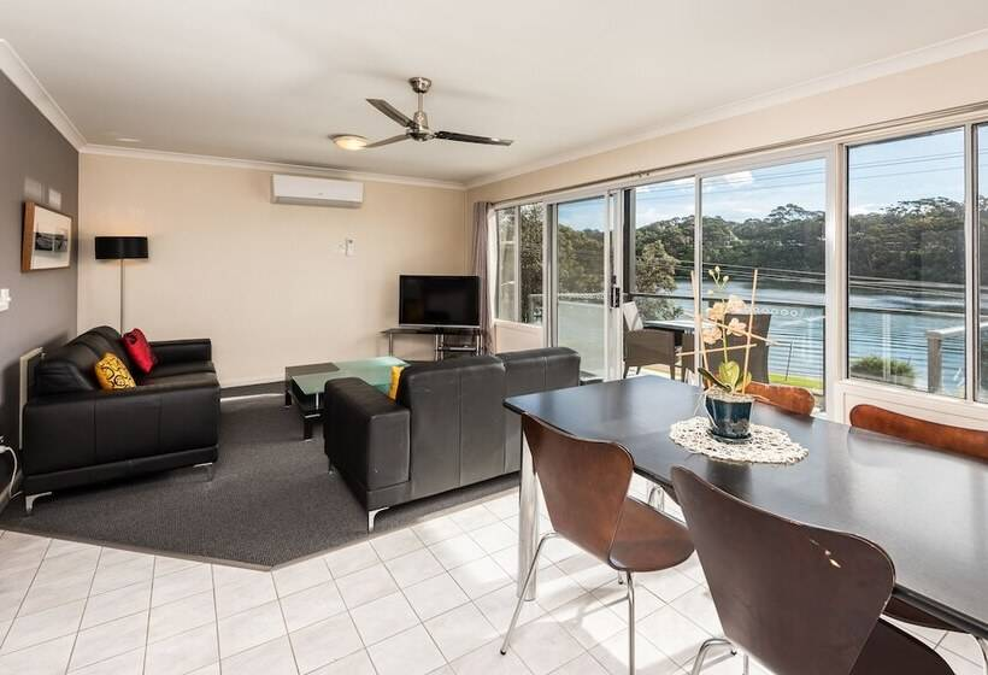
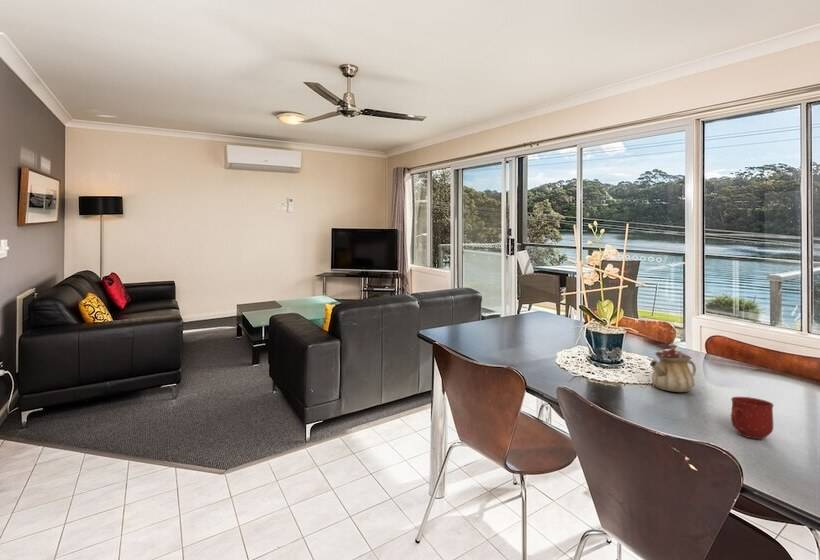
+ teapot (674, 365)
+ mug (747, 419)
